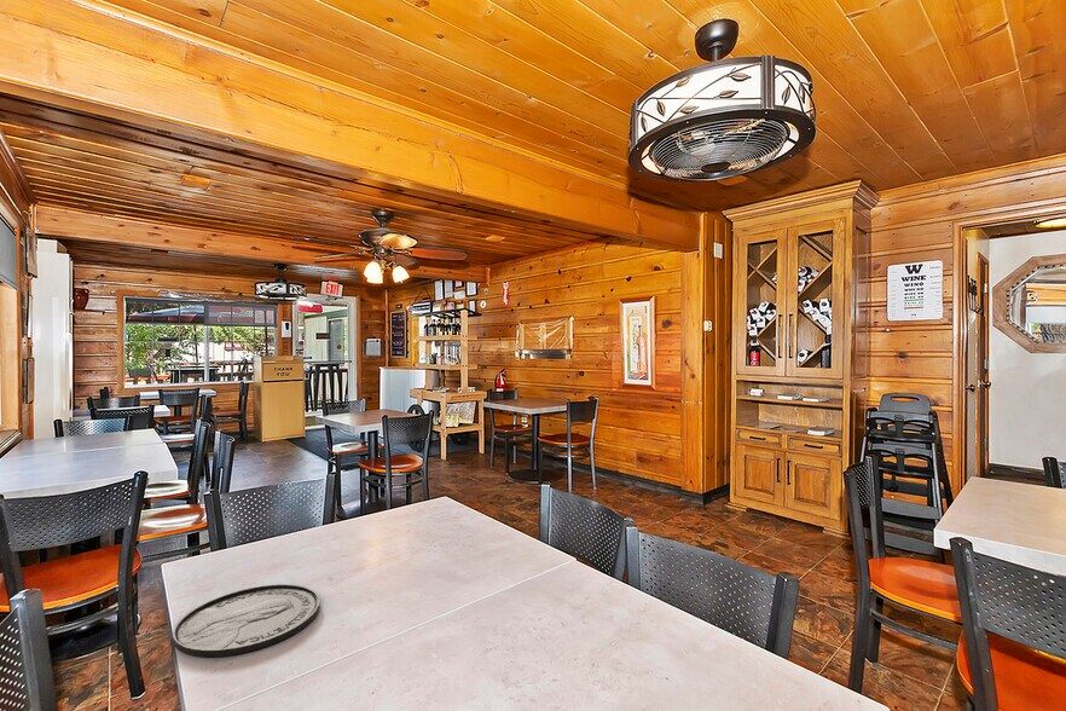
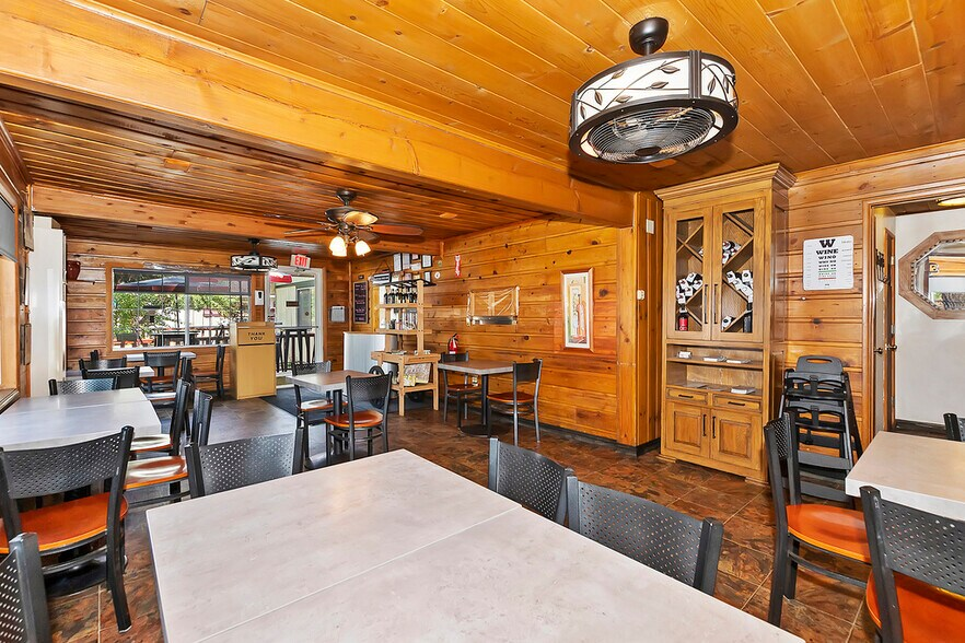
- plate (250, 615)
